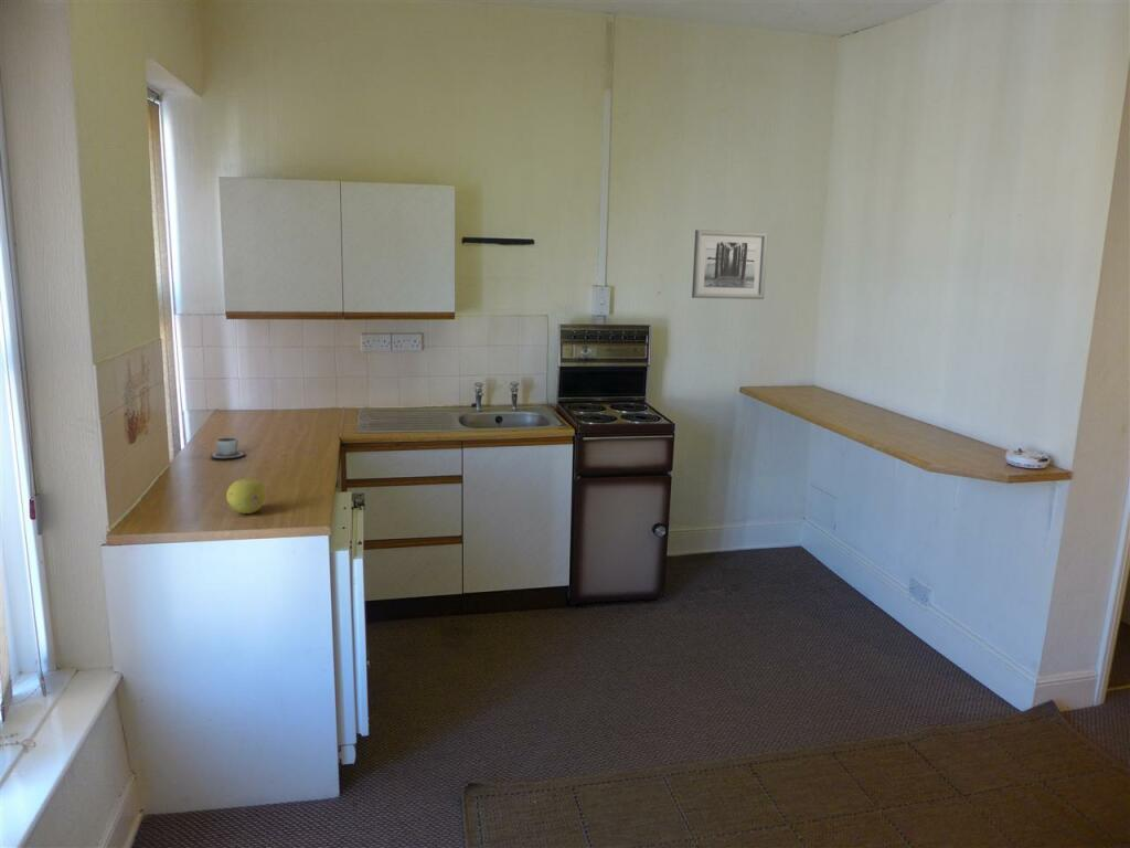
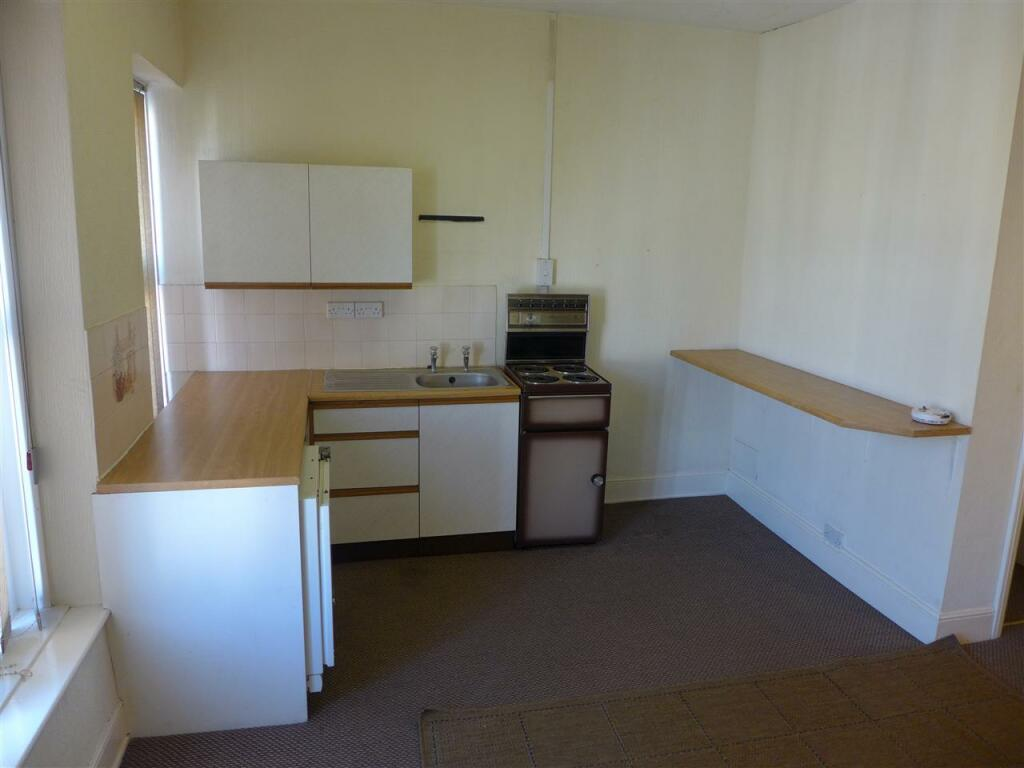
- cup (227, 447)
- fruit (246, 495)
- wall art (729, 265)
